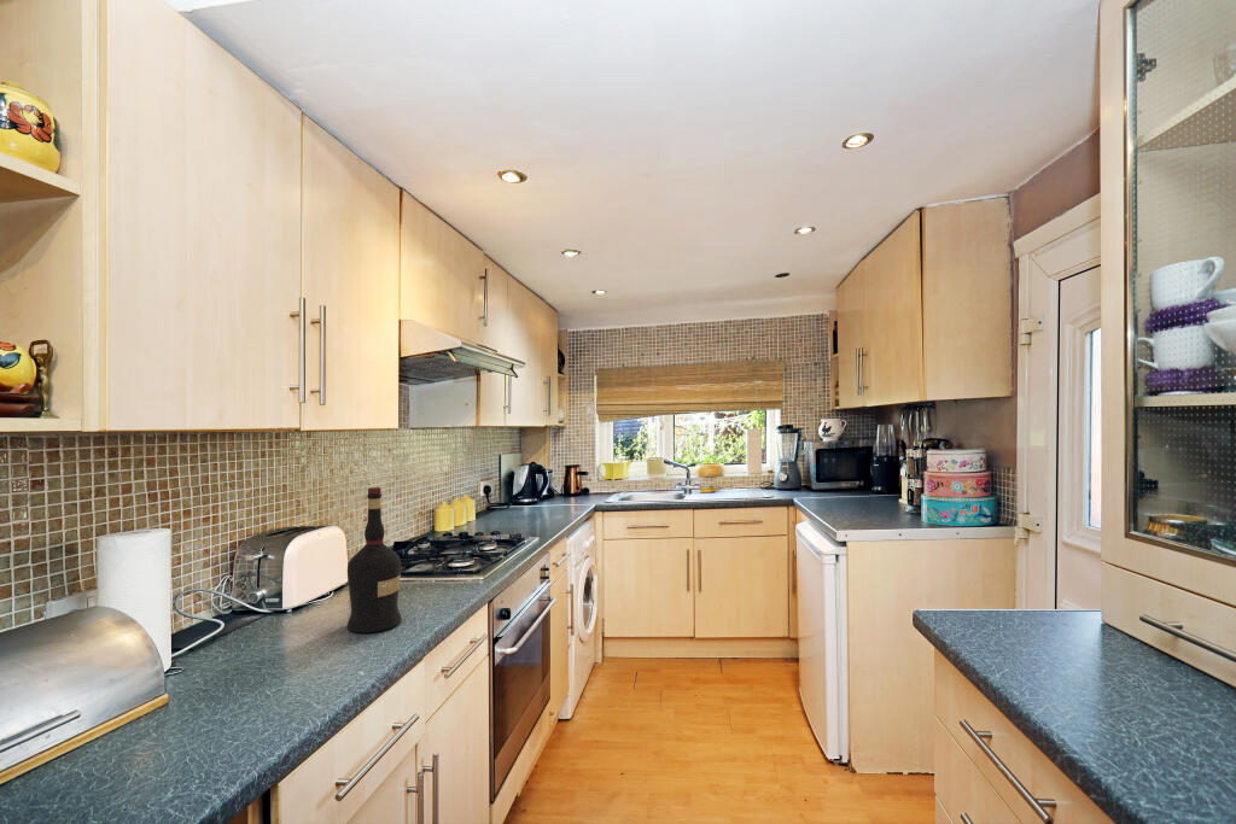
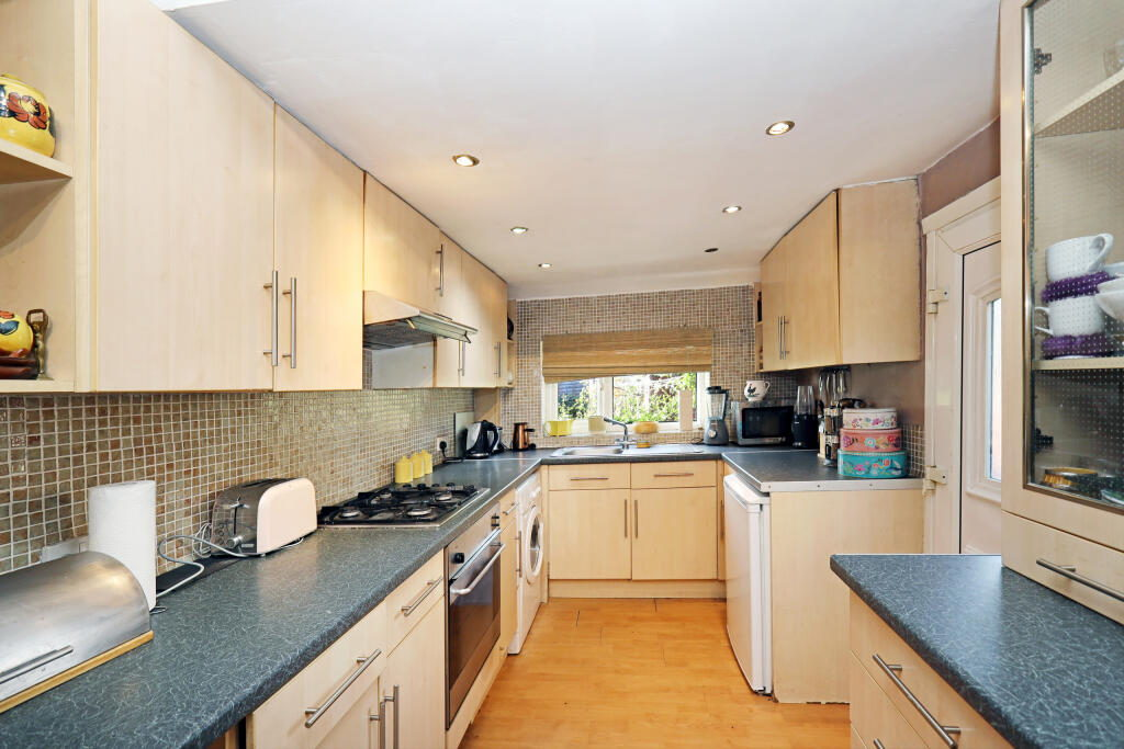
- liquor (374, 556)
